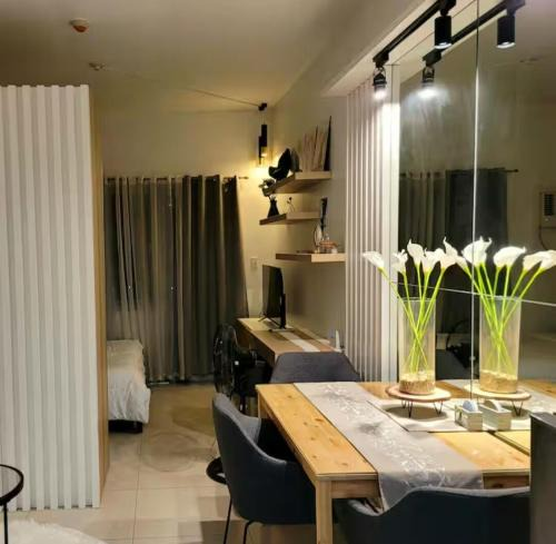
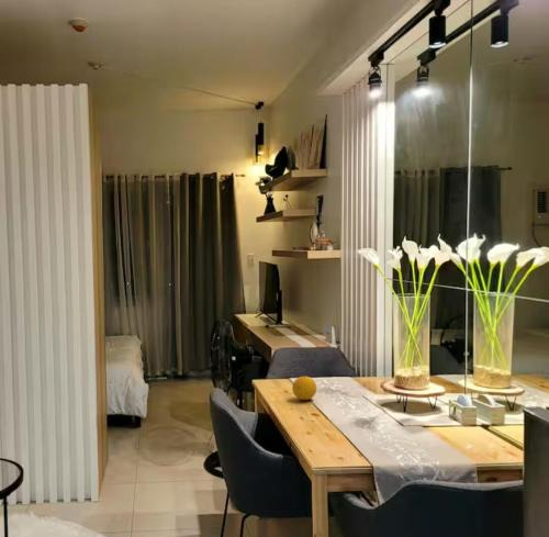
+ fruit (304, 388)
